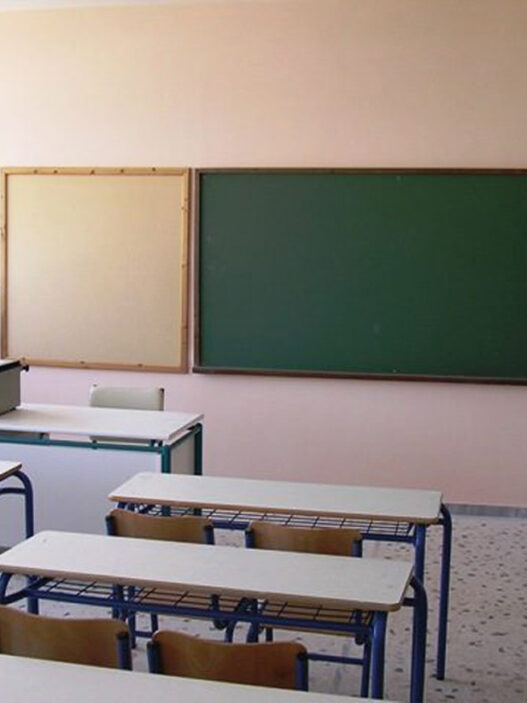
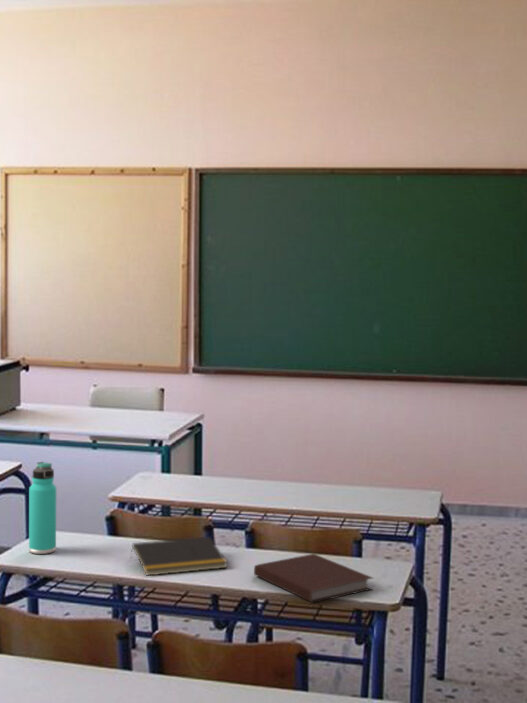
+ notebook (312, 576)
+ notepad (179, 555)
+ thermos bottle (42, 506)
